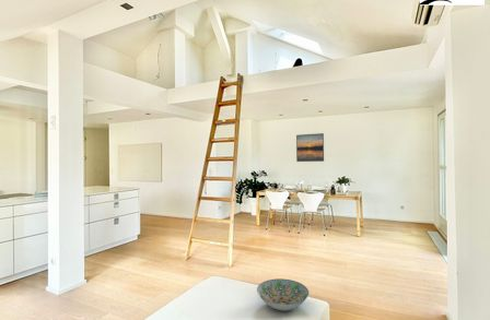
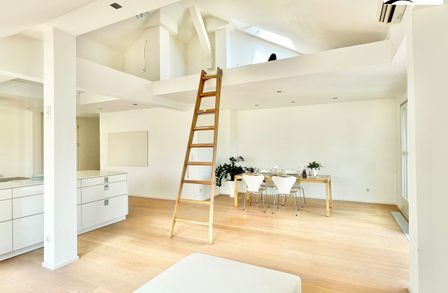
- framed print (310, 147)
- decorative bowl (282, 298)
